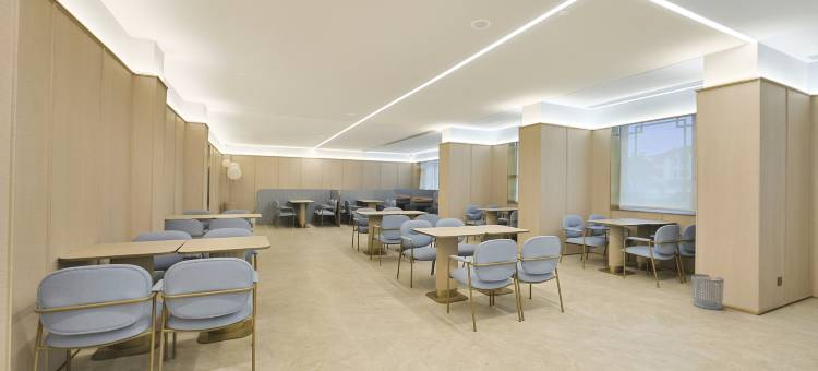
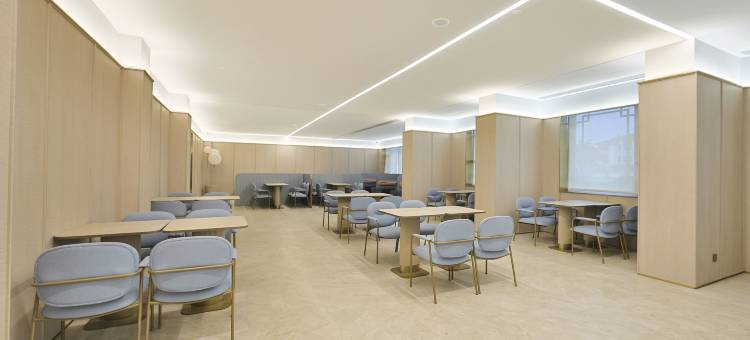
- waste bin (707, 291)
